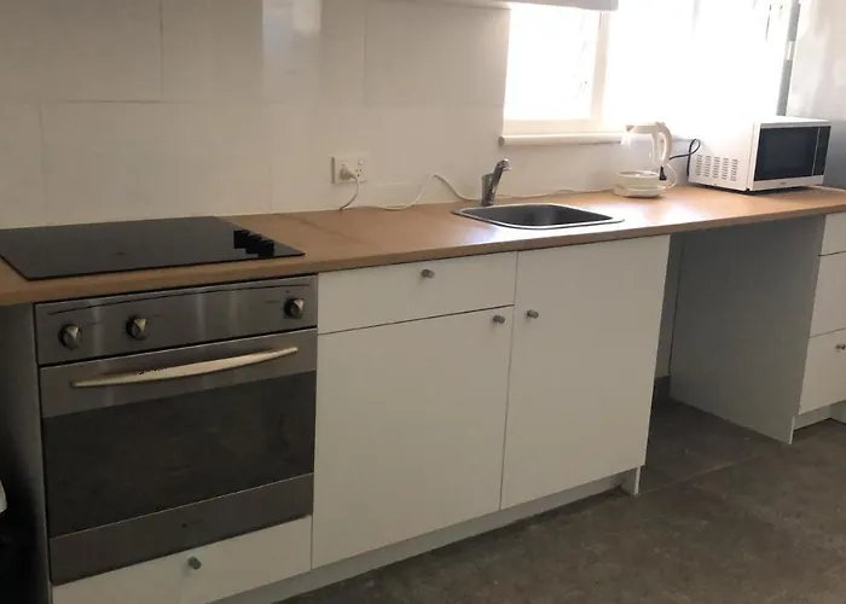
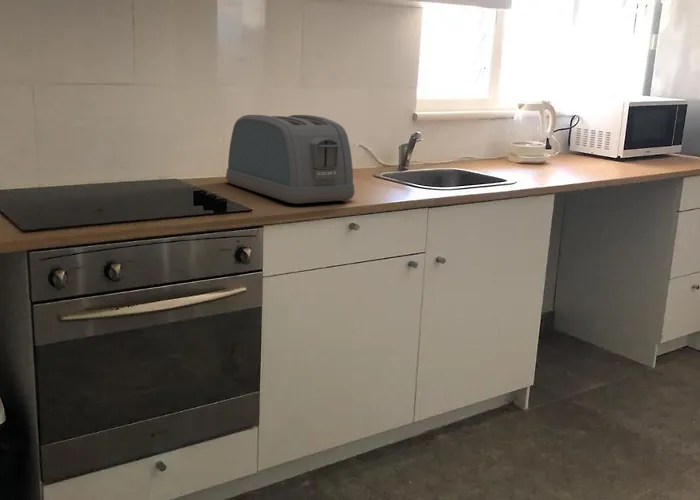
+ toaster (289, 154)
